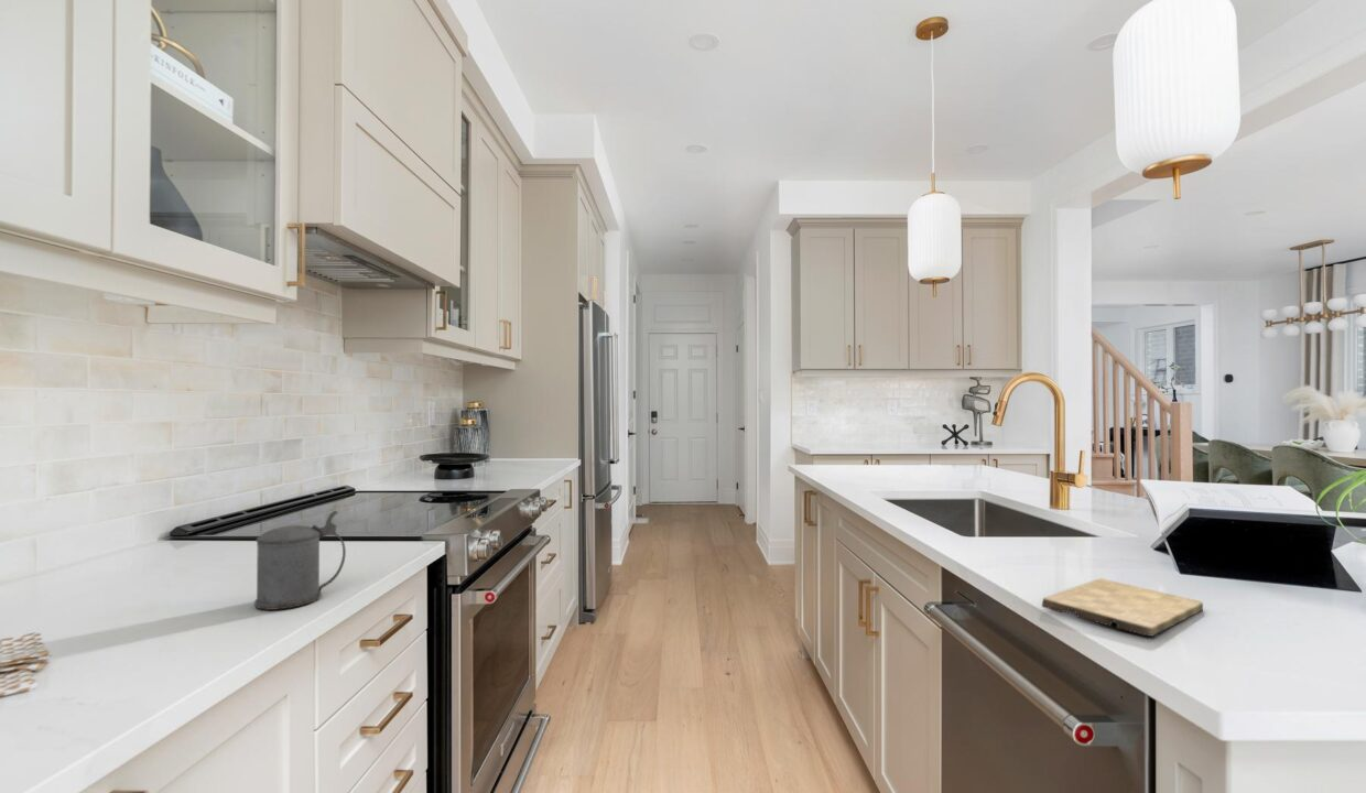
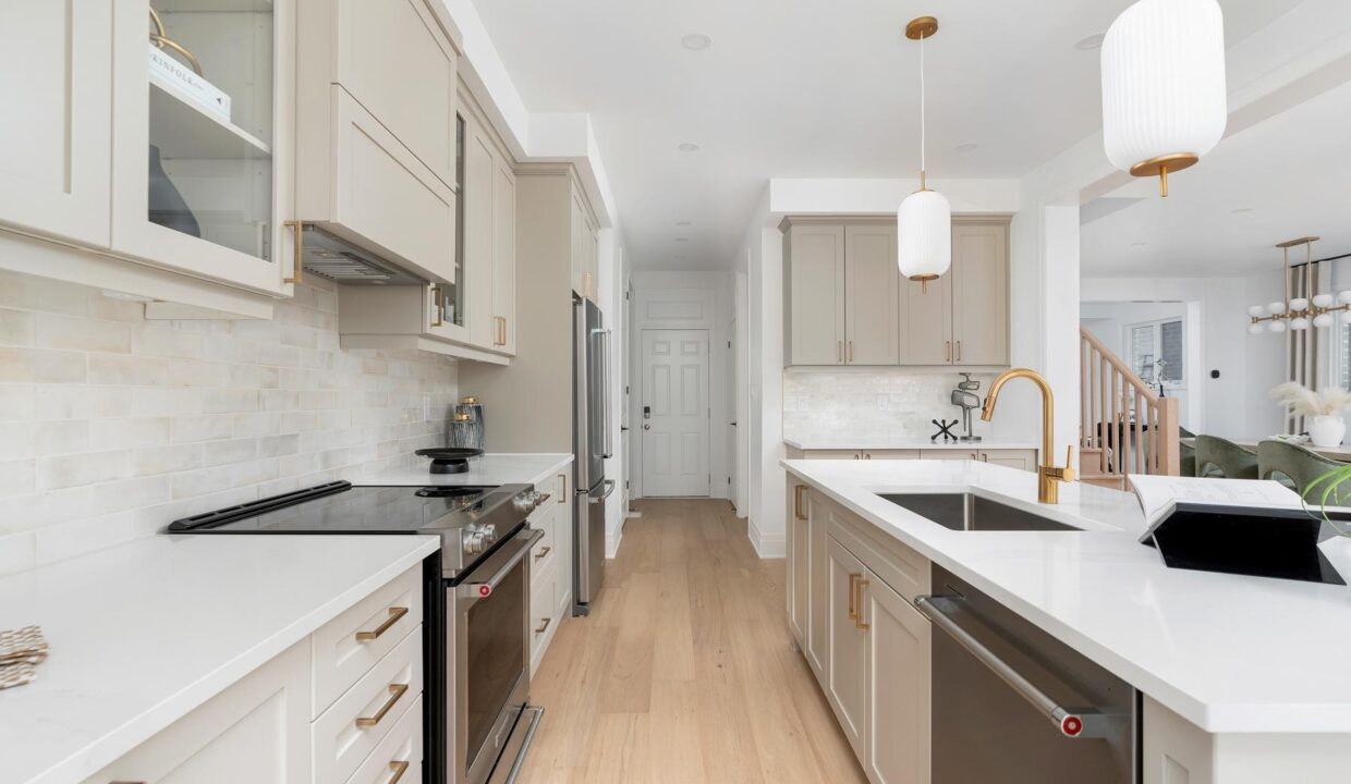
- cutting board (1121, 604)
- beer stein (301, 555)
